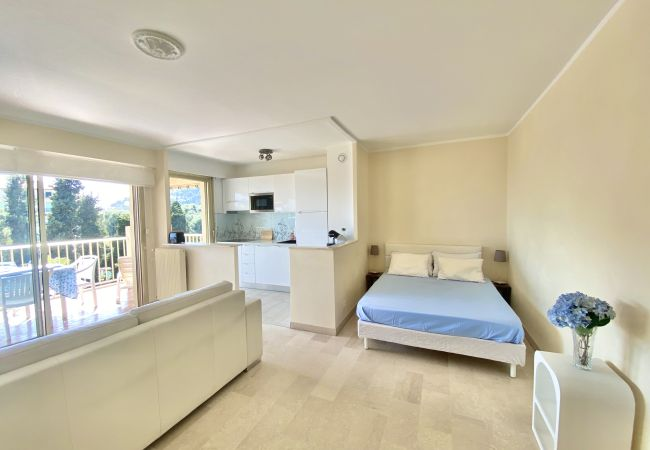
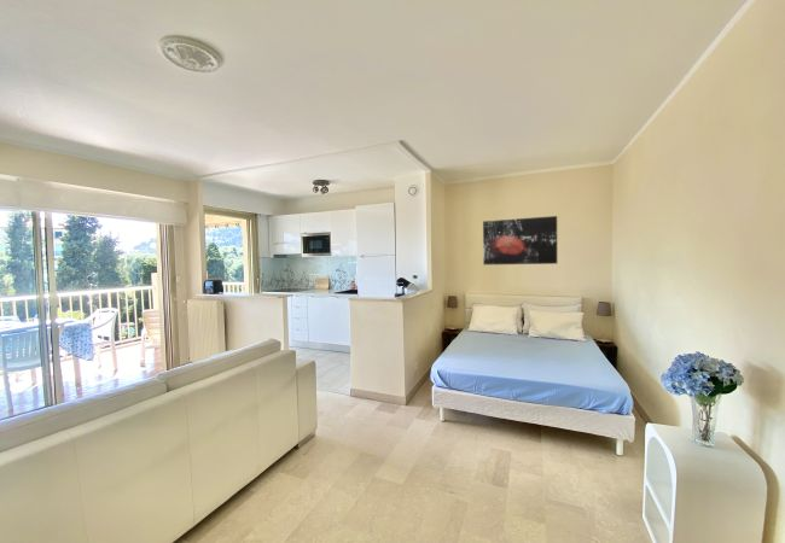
+ wall art (518, 241)
